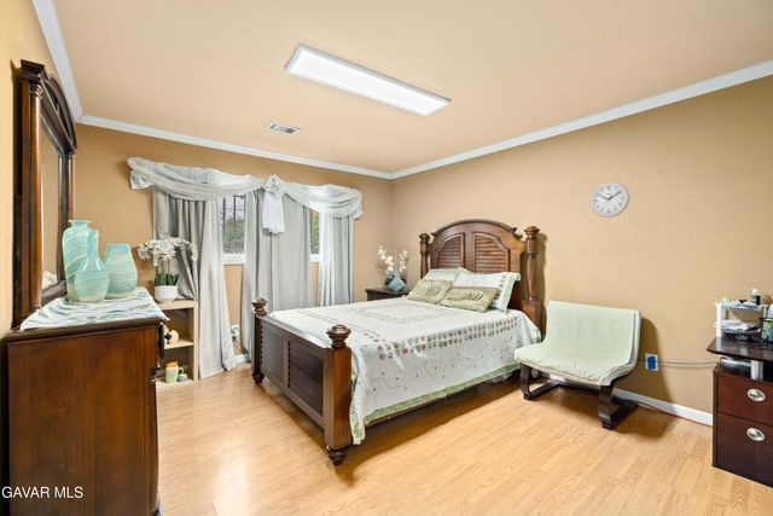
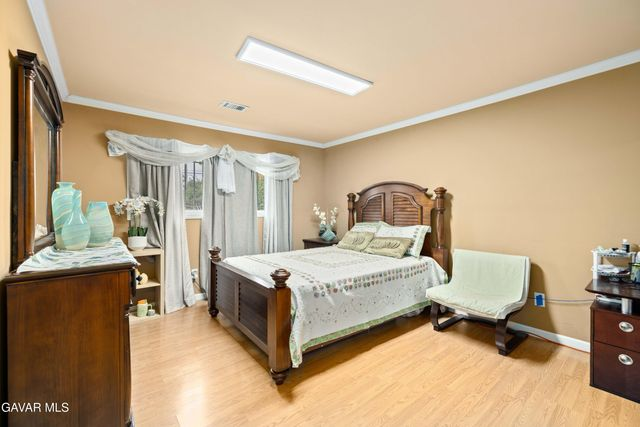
- wall clock (609, 199)
